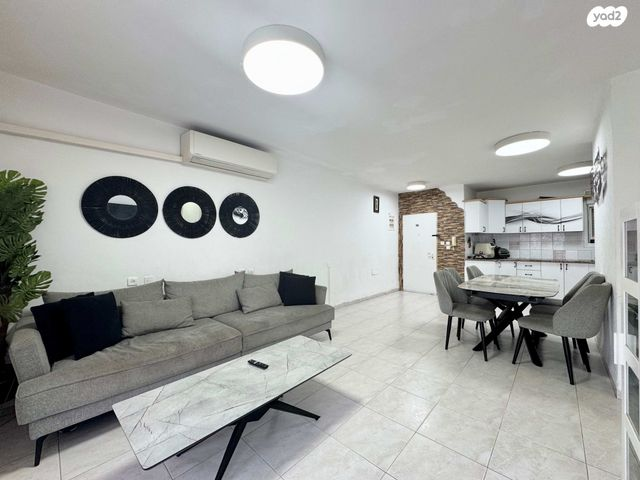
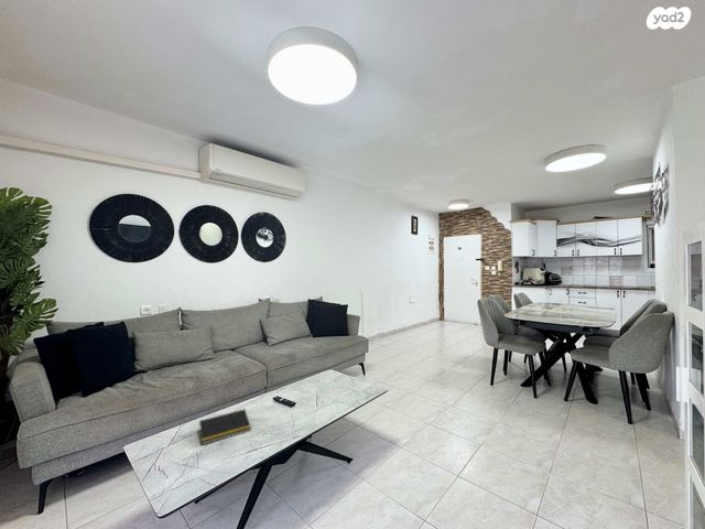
+ notepad (225, 425)
